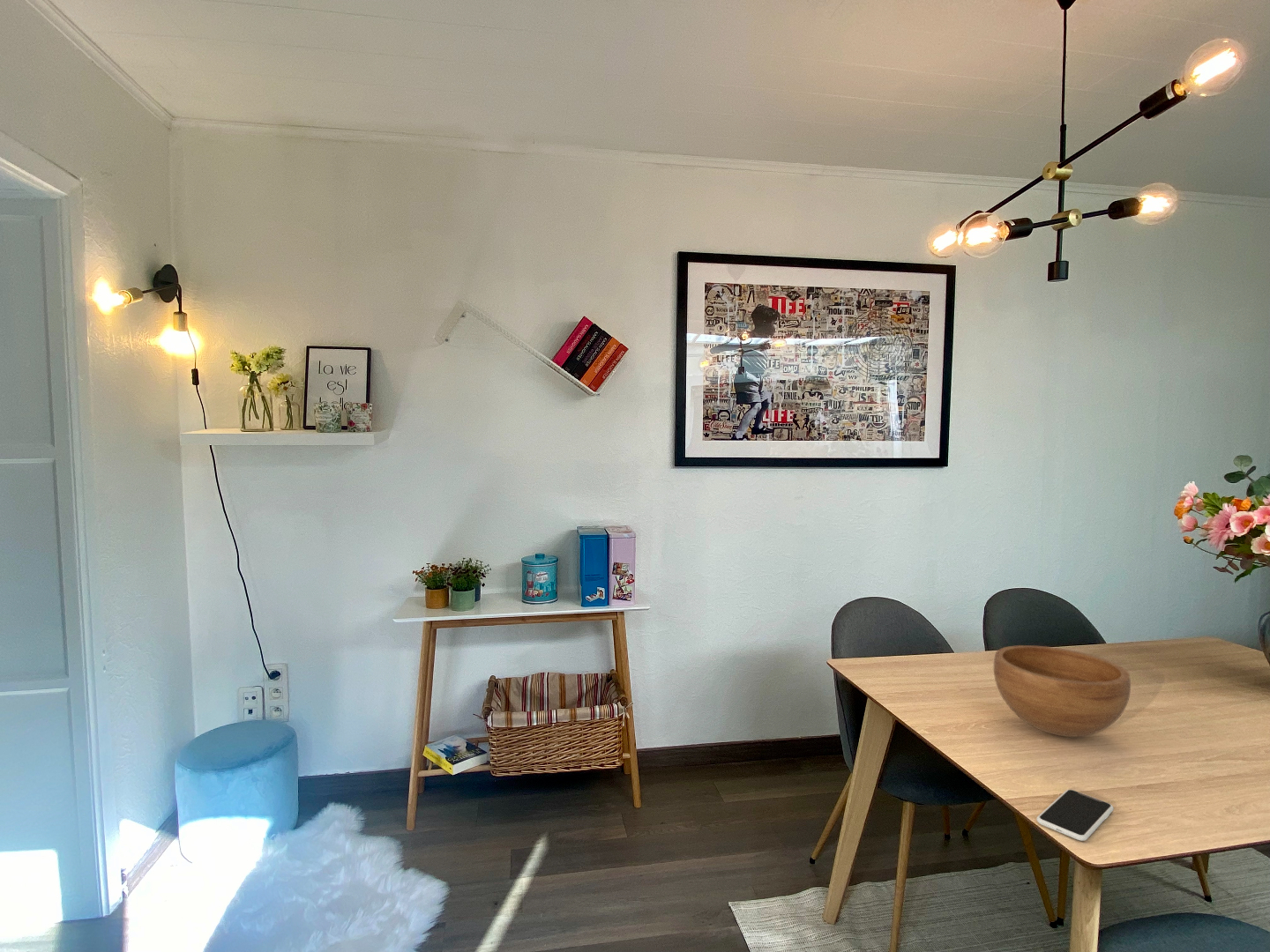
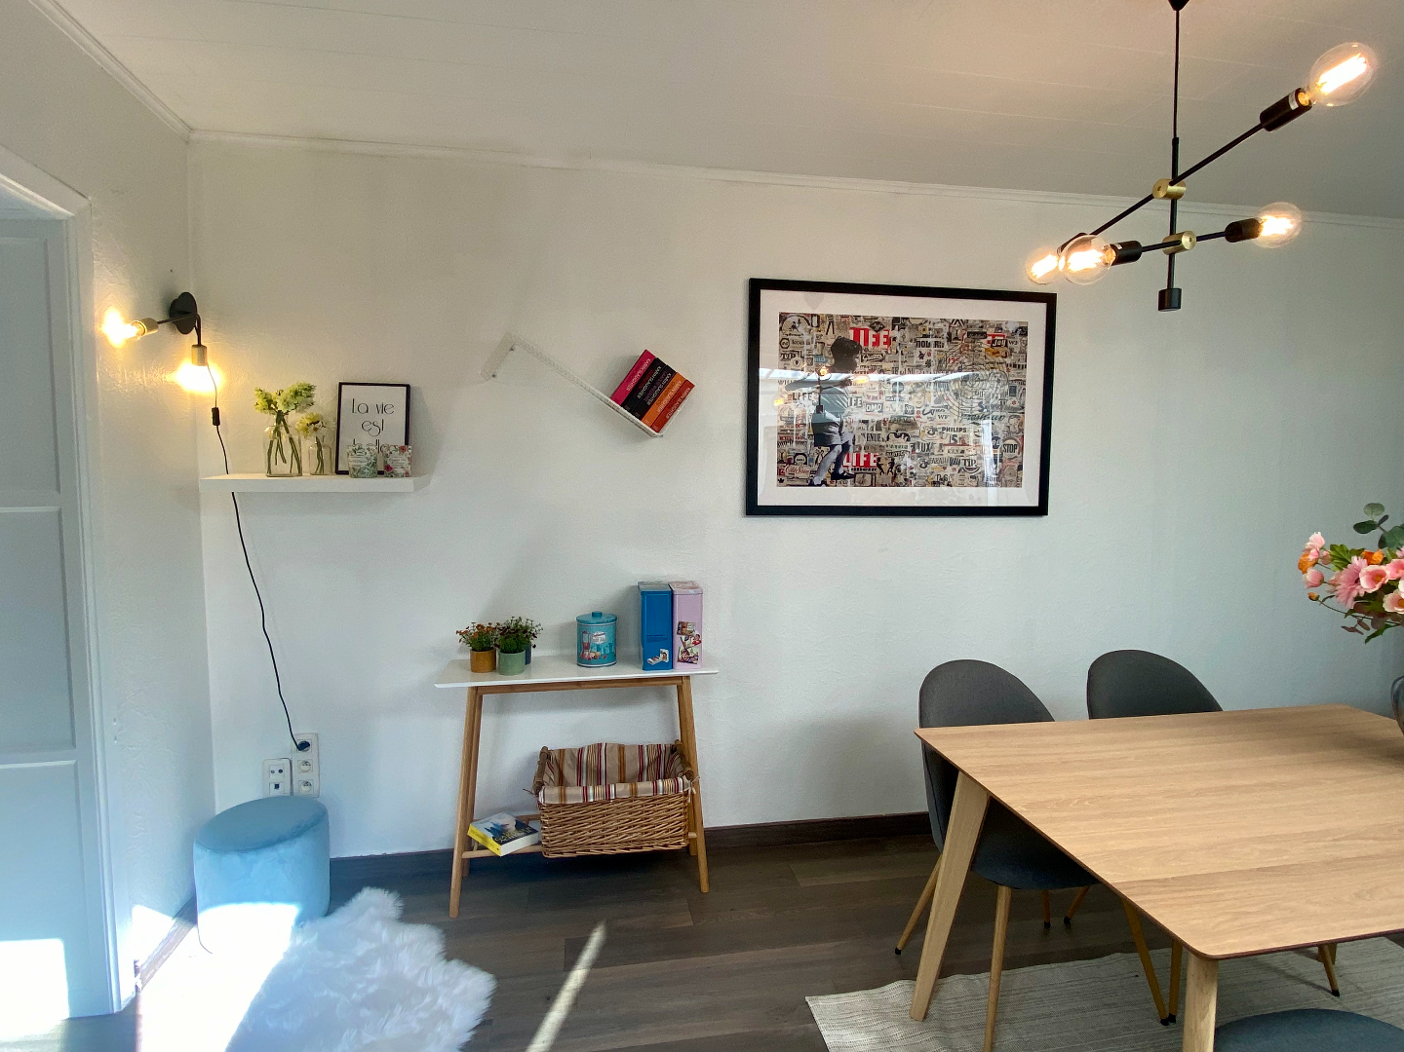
- smartphone (1075, 813)
- bowl (1057, 697)
